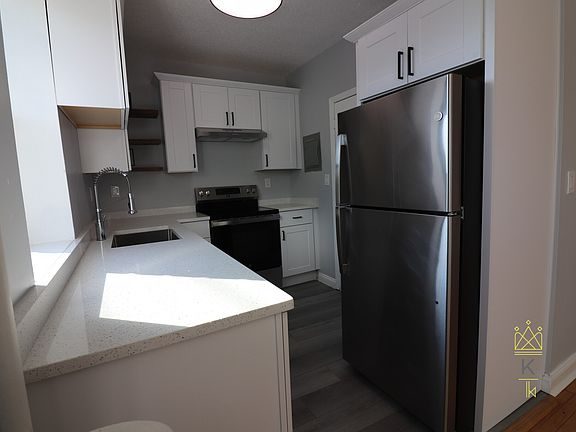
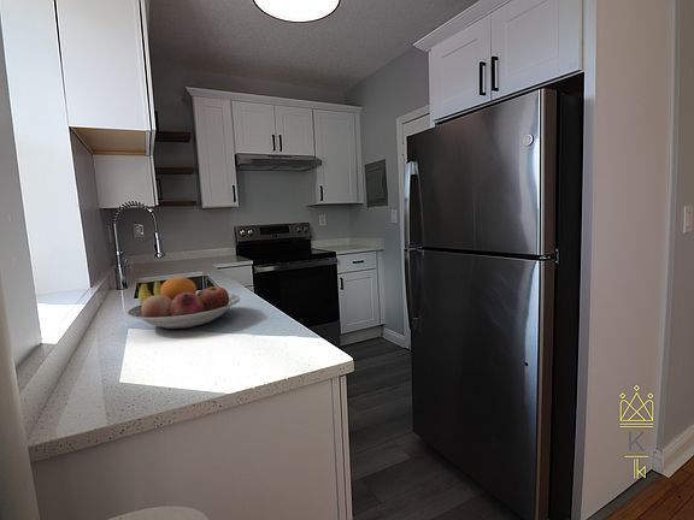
+ fruit bowl (186, 300)
